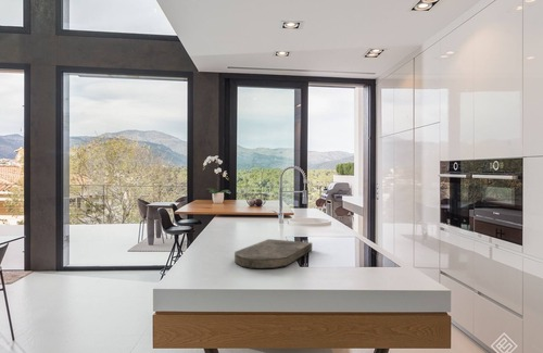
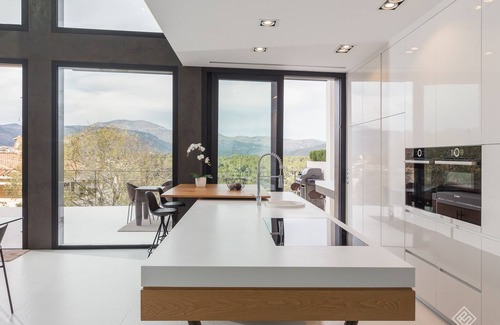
- cutting board (272, 252)
